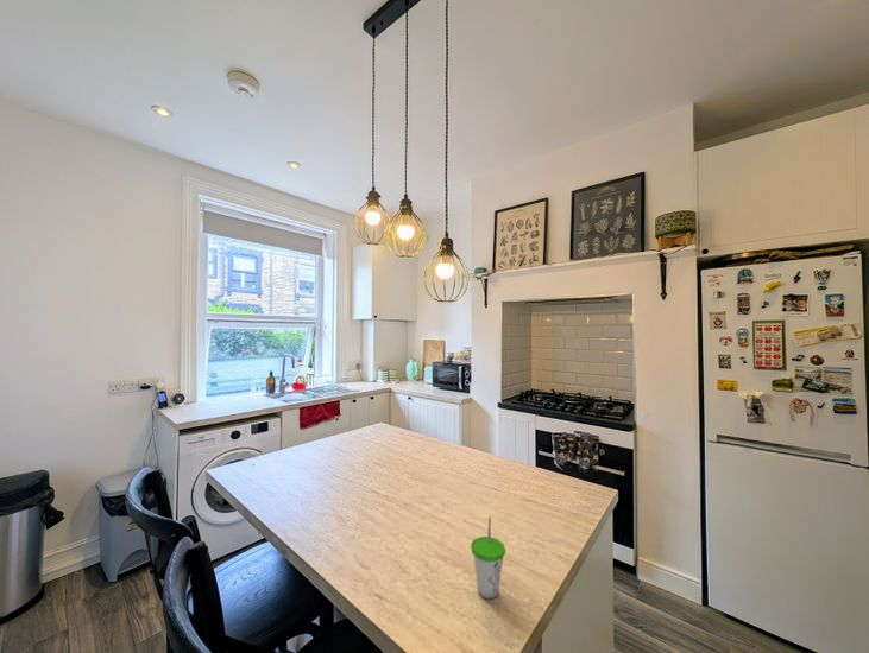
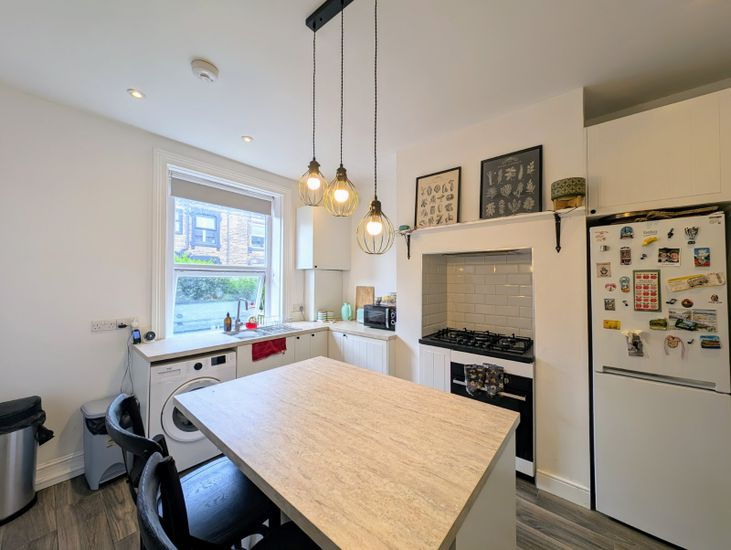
- cup (487, 558)
